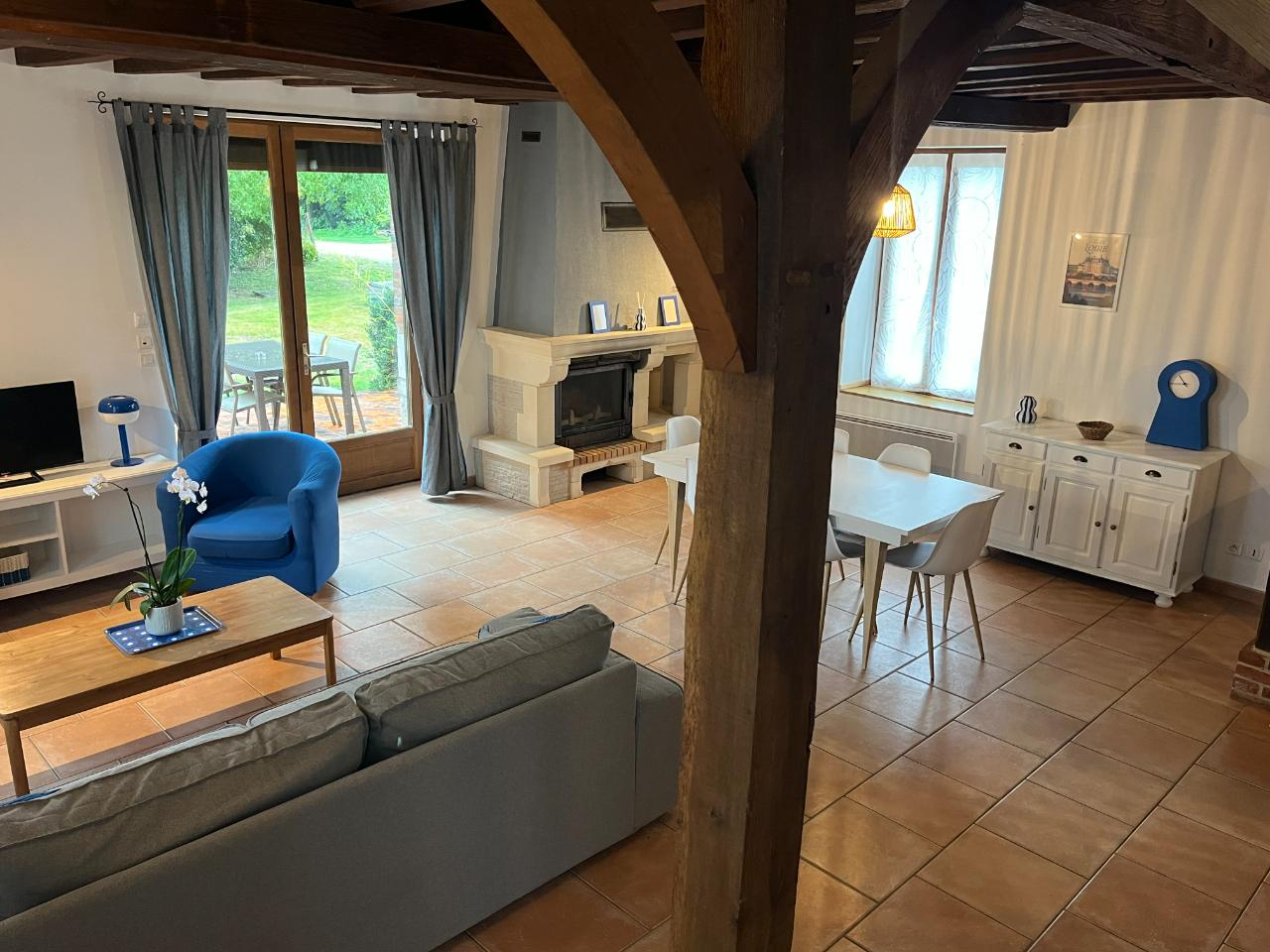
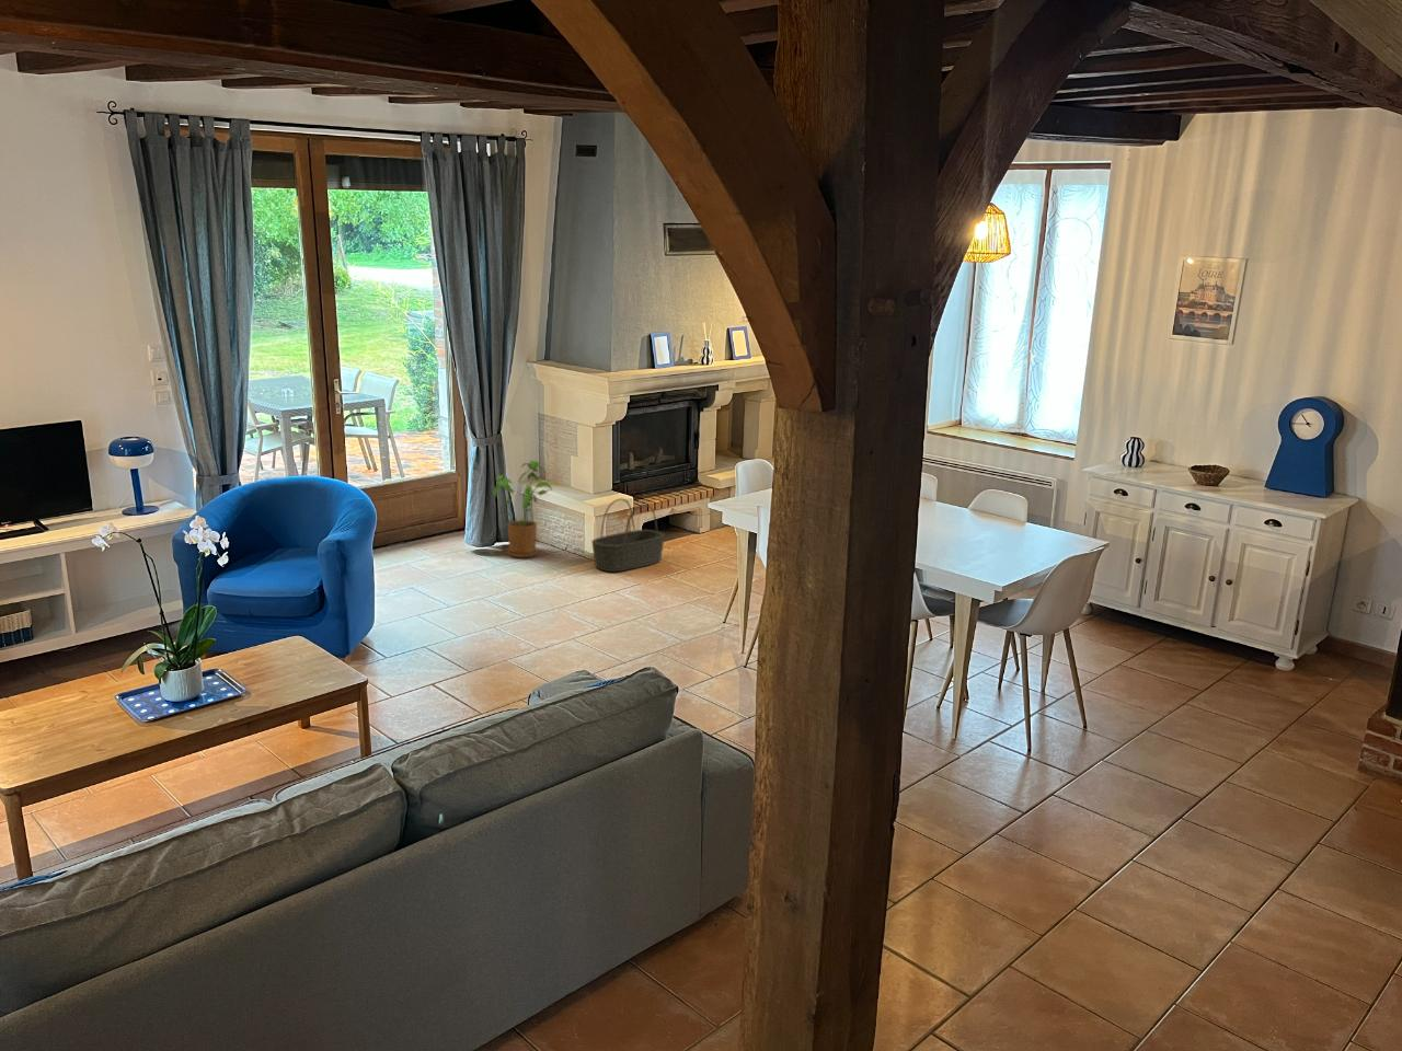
+ basket (629, 533)
+ house plant (525, 508)
